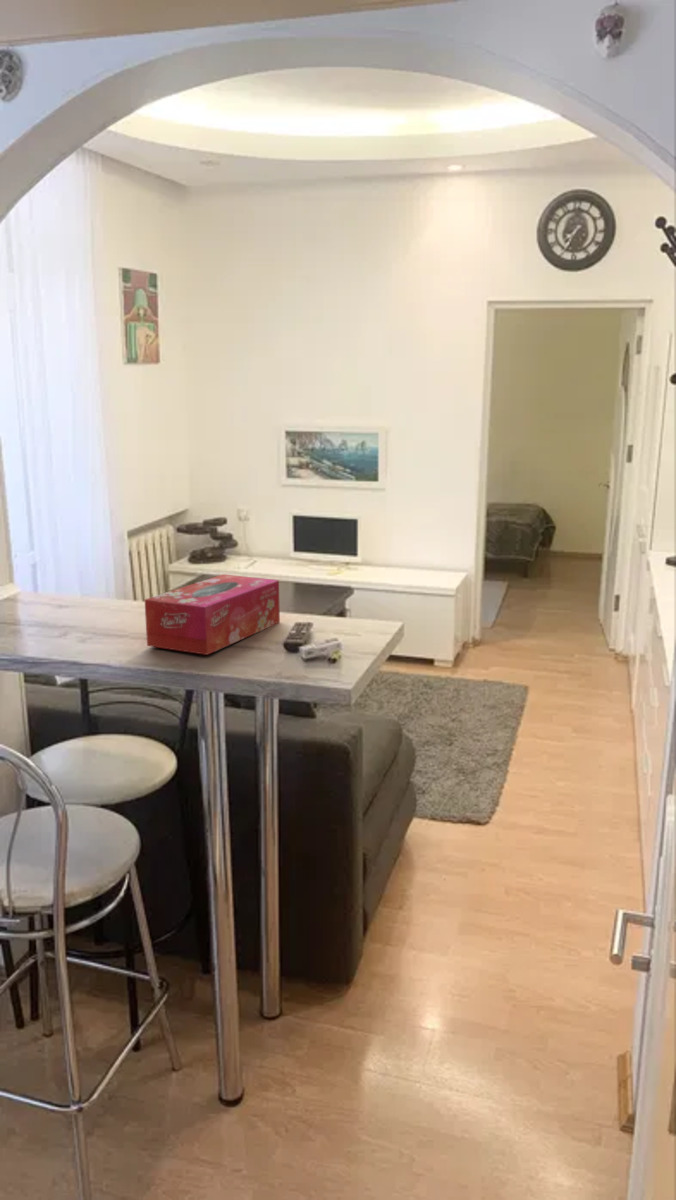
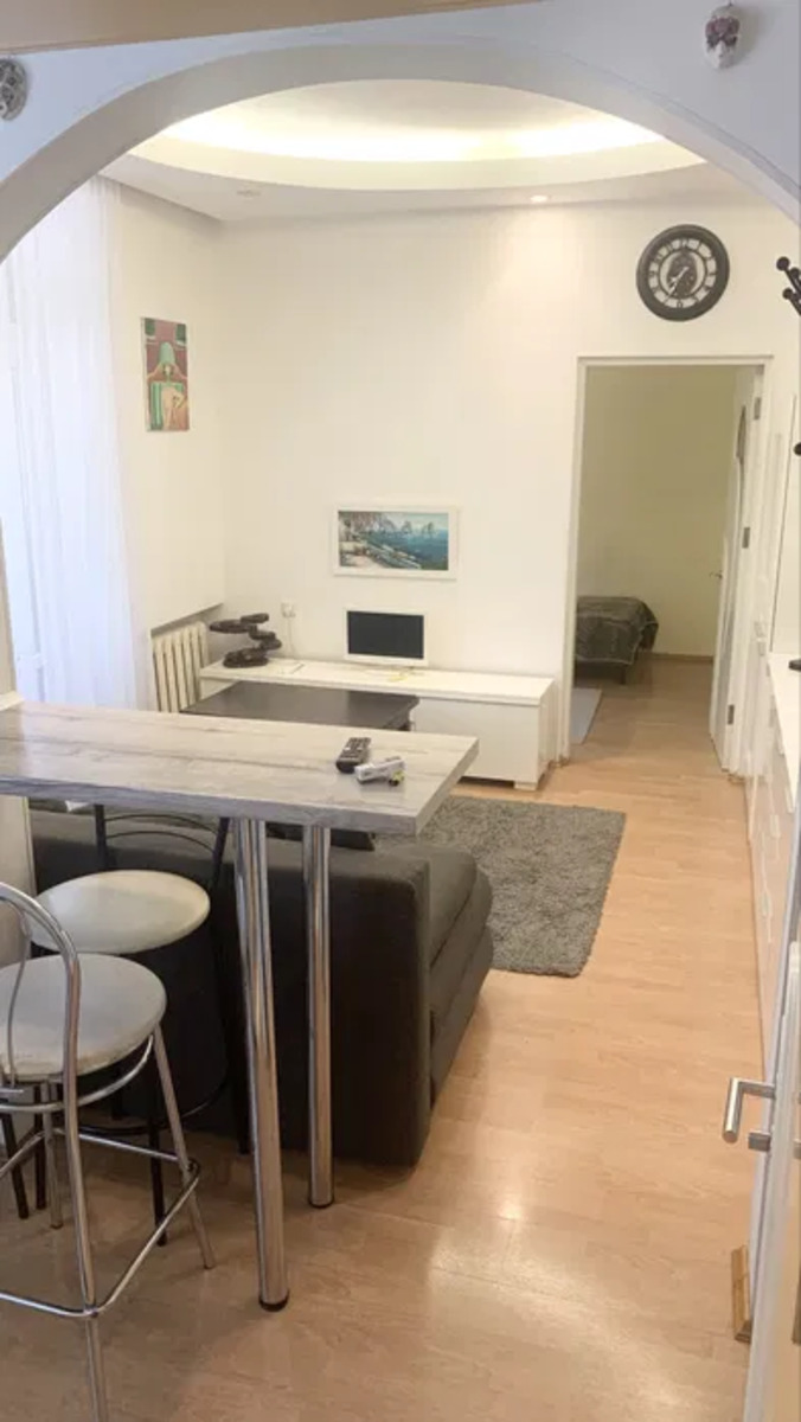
- tissue box (215, 611)
